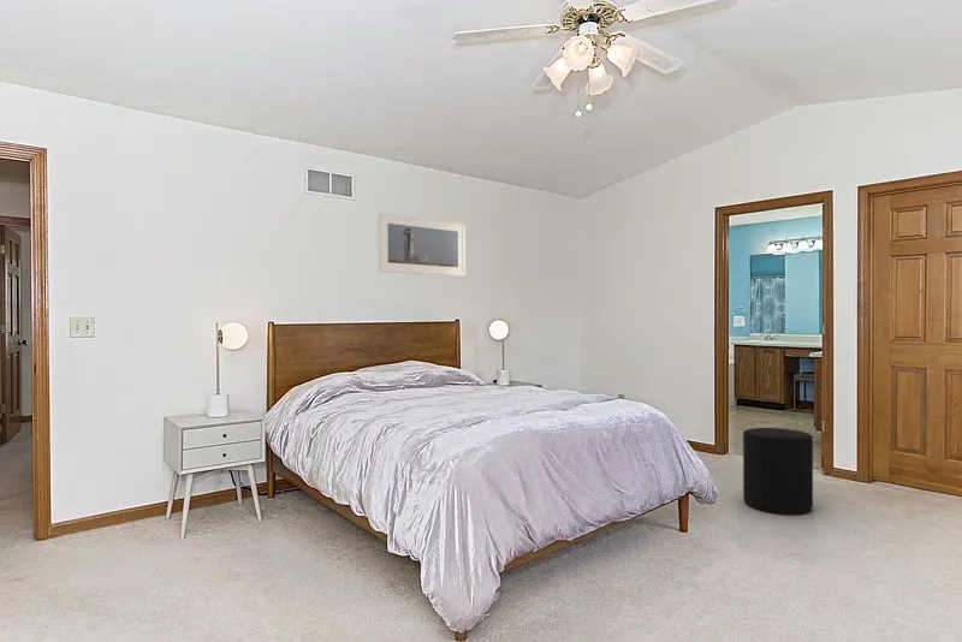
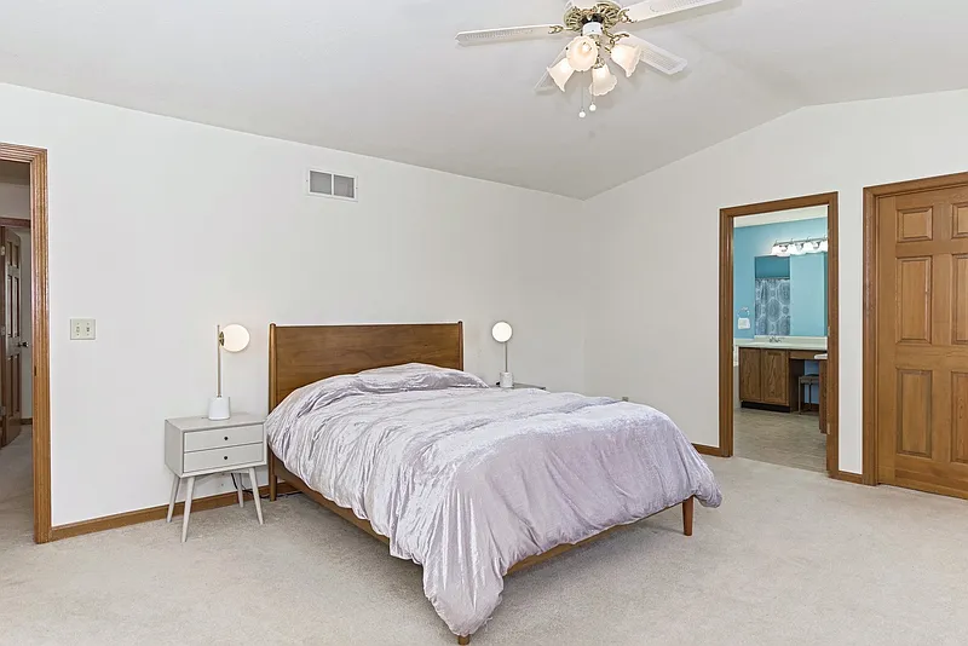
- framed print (423, 245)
- stool (777, 468)
